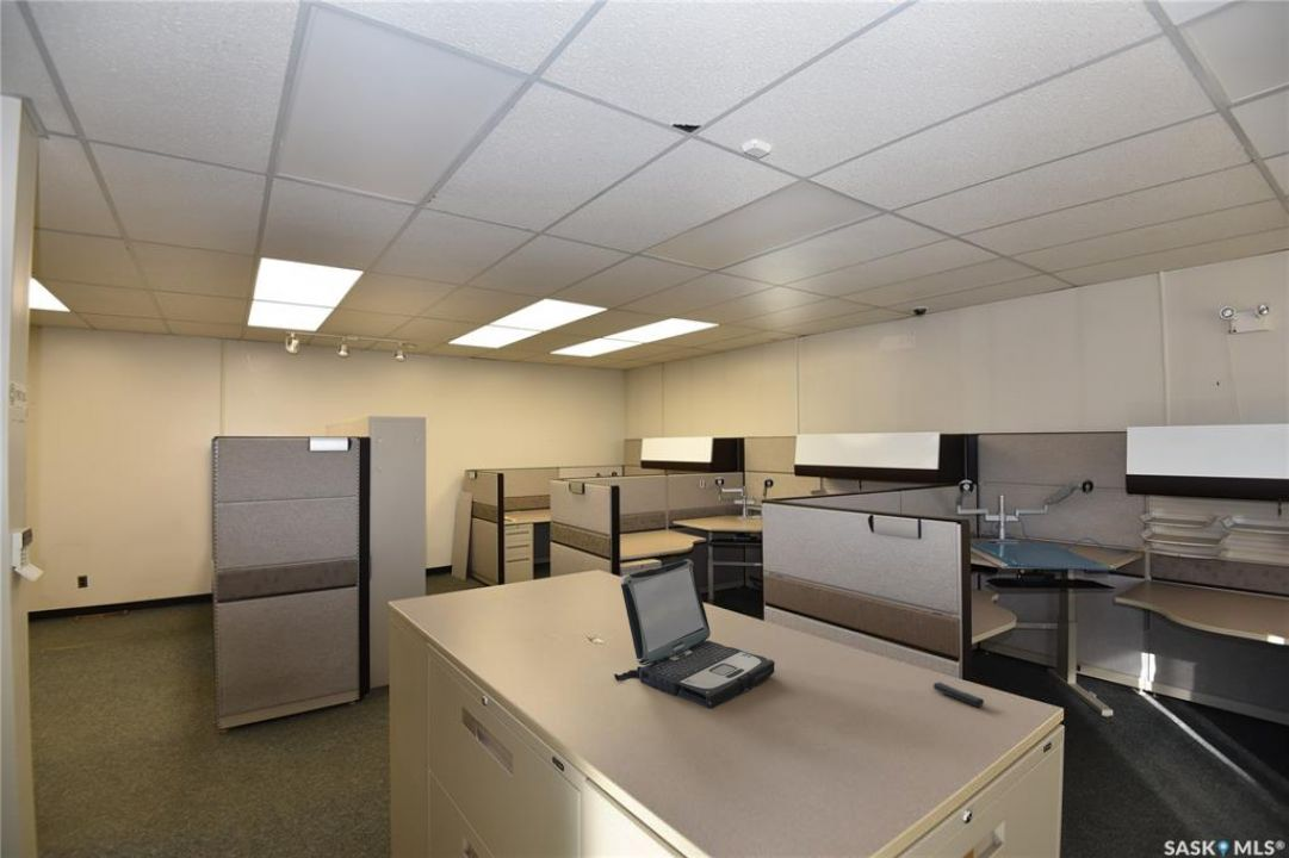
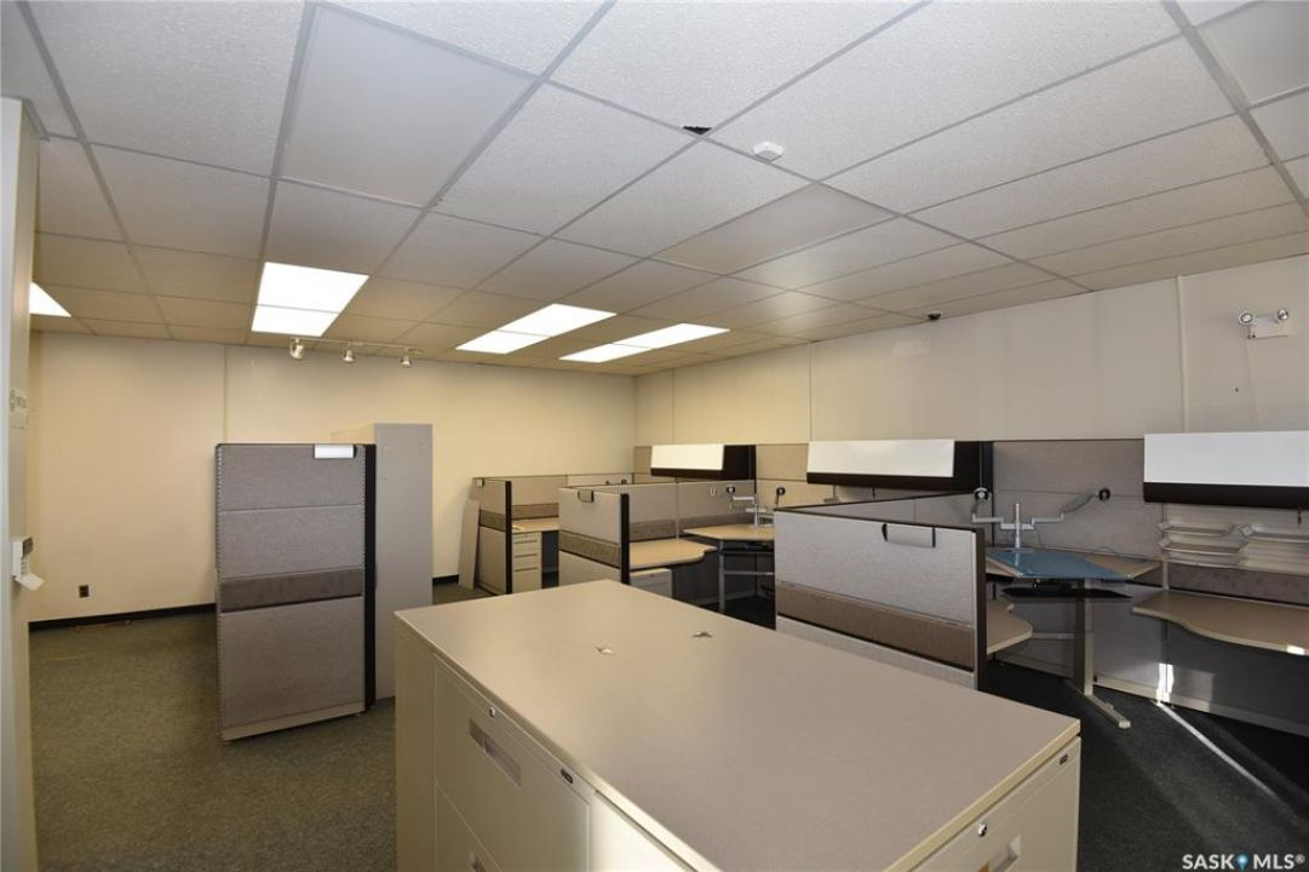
- laptop (694, 624)
- usb stick (958, 694)
